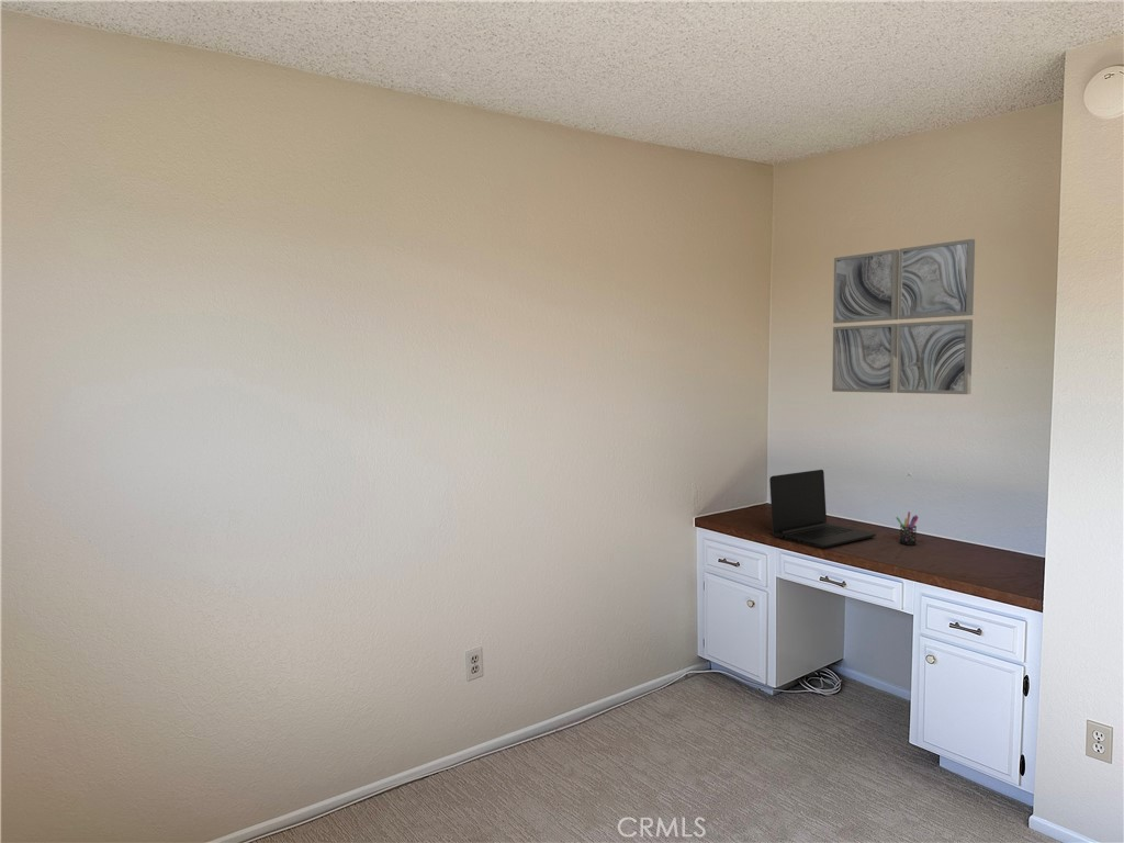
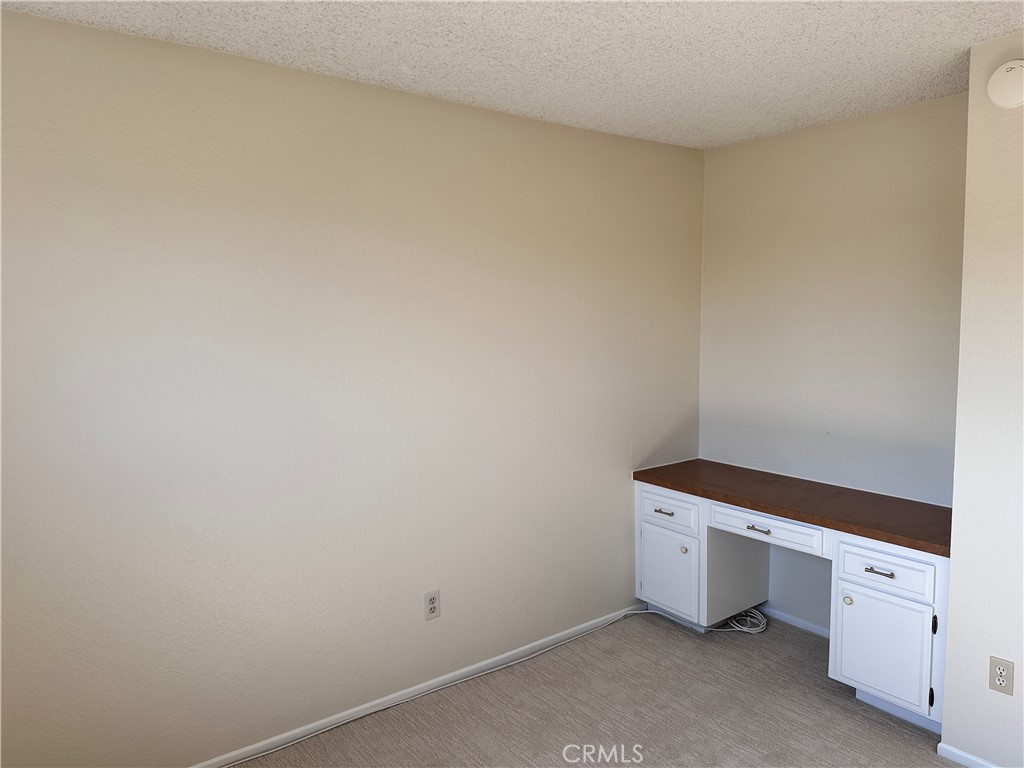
- laptop (822, 506)
- wall art (898, 318)
- pen holder (906, 527)
